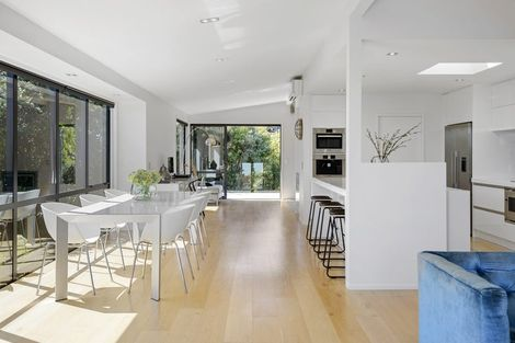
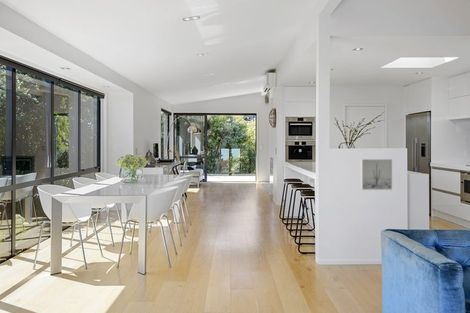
+ wall art (376, 174)
